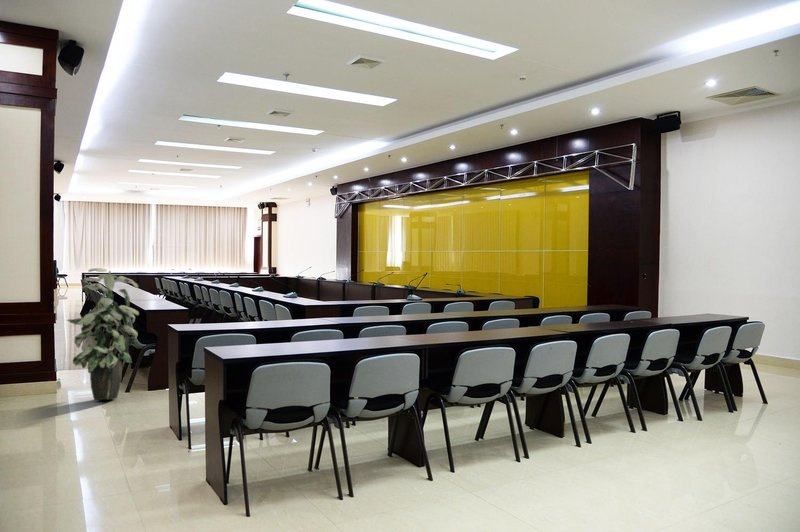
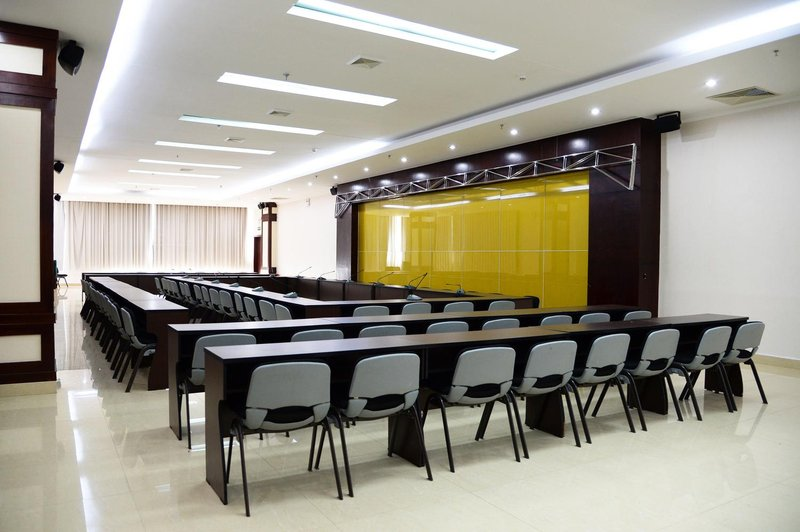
- indoor plant (104, 333)
